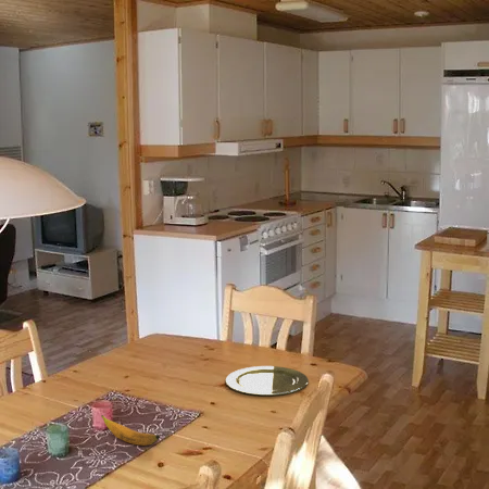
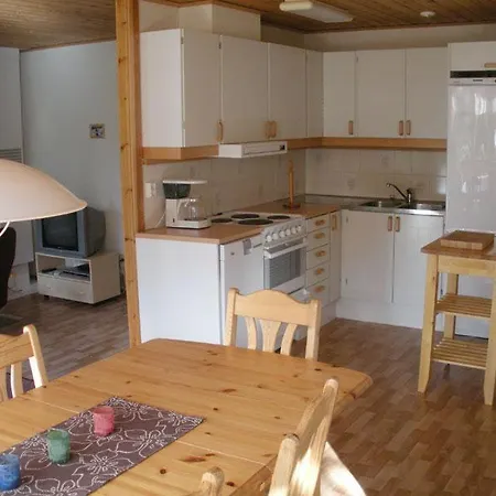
- banana (130, 430)
- plate (266, 380)
